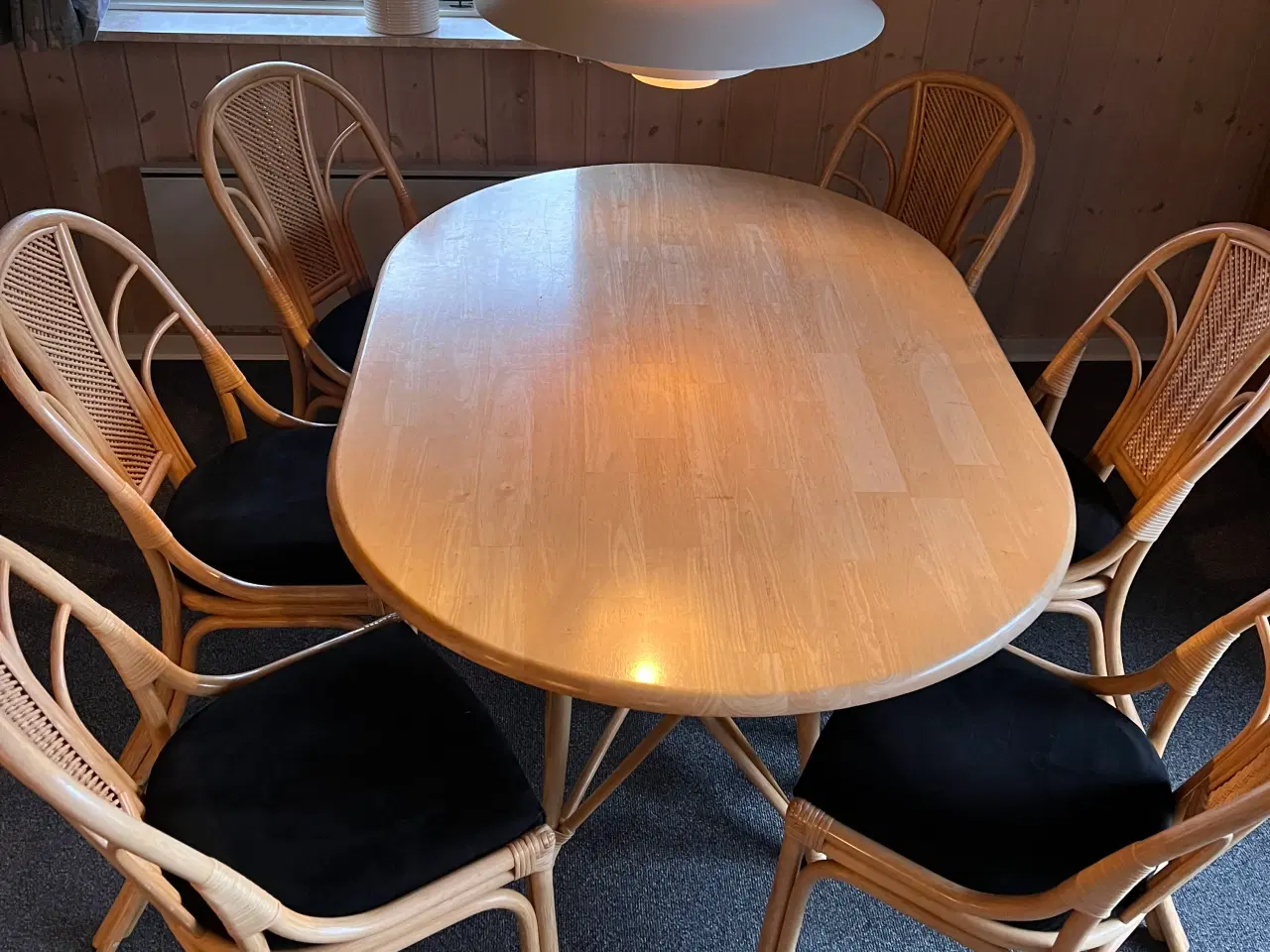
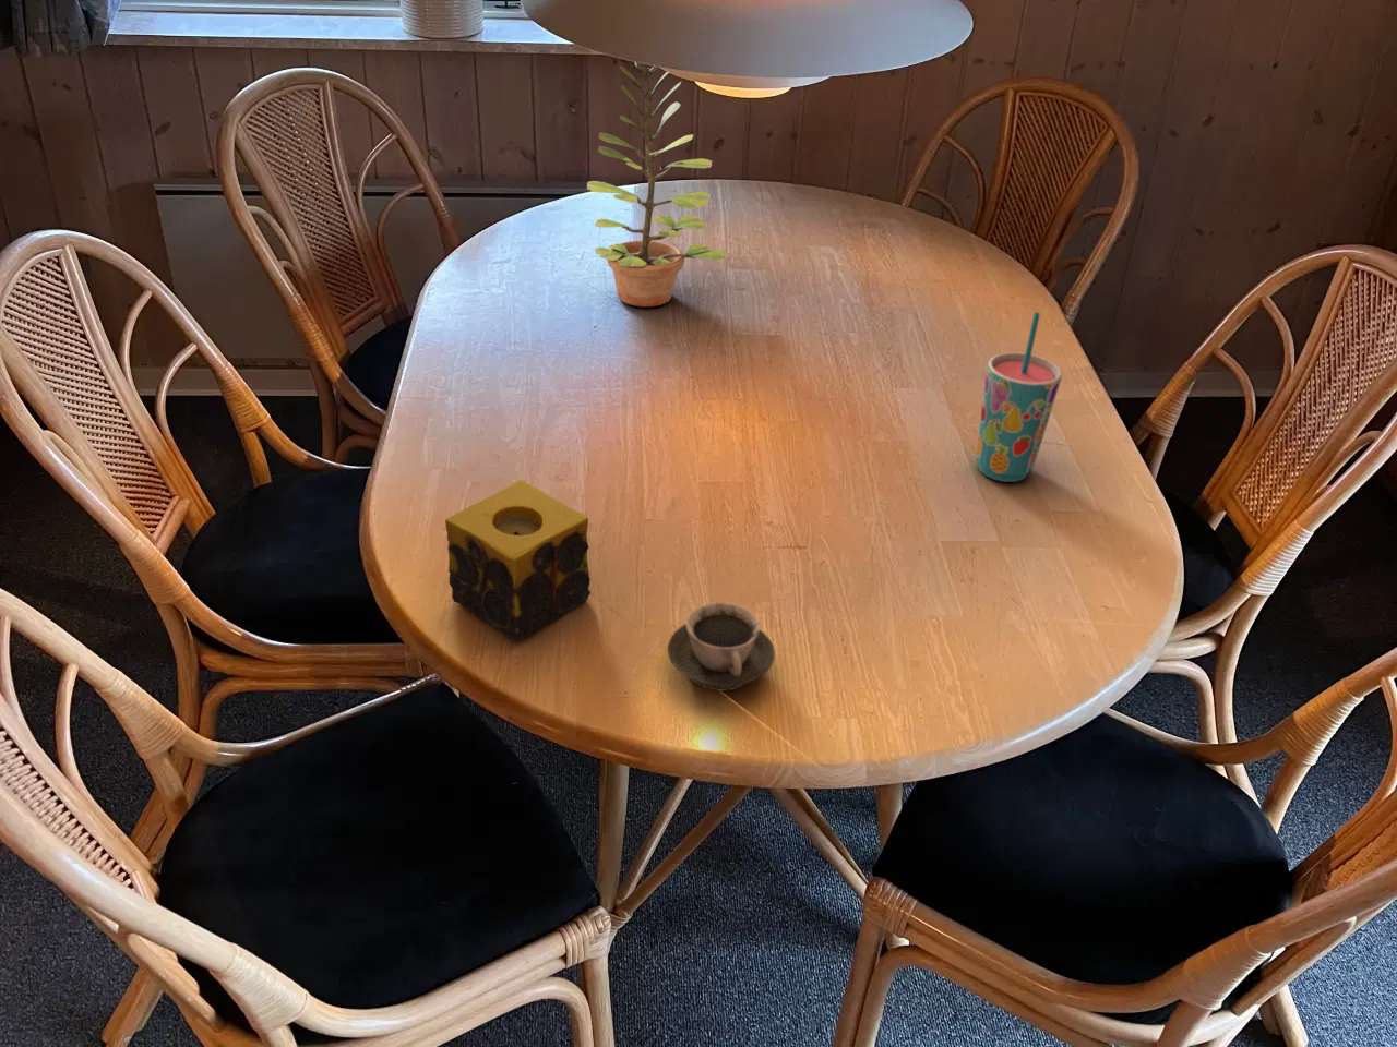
+ candle (518, 559)
+ plant (658, 178)
+ cup (722, 647)
+ cup (1019, 395)
